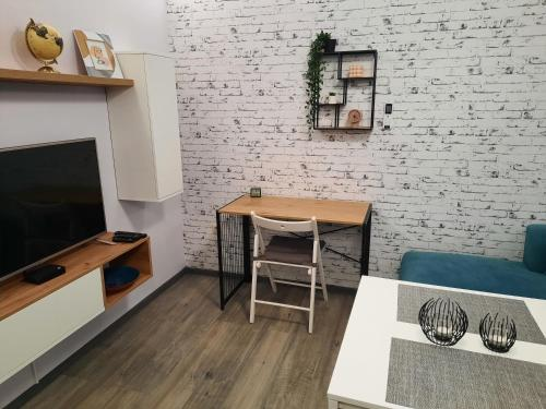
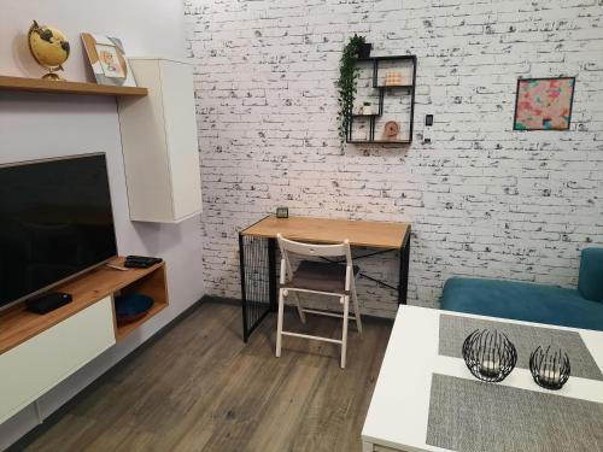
+ wall art (543, 104)
